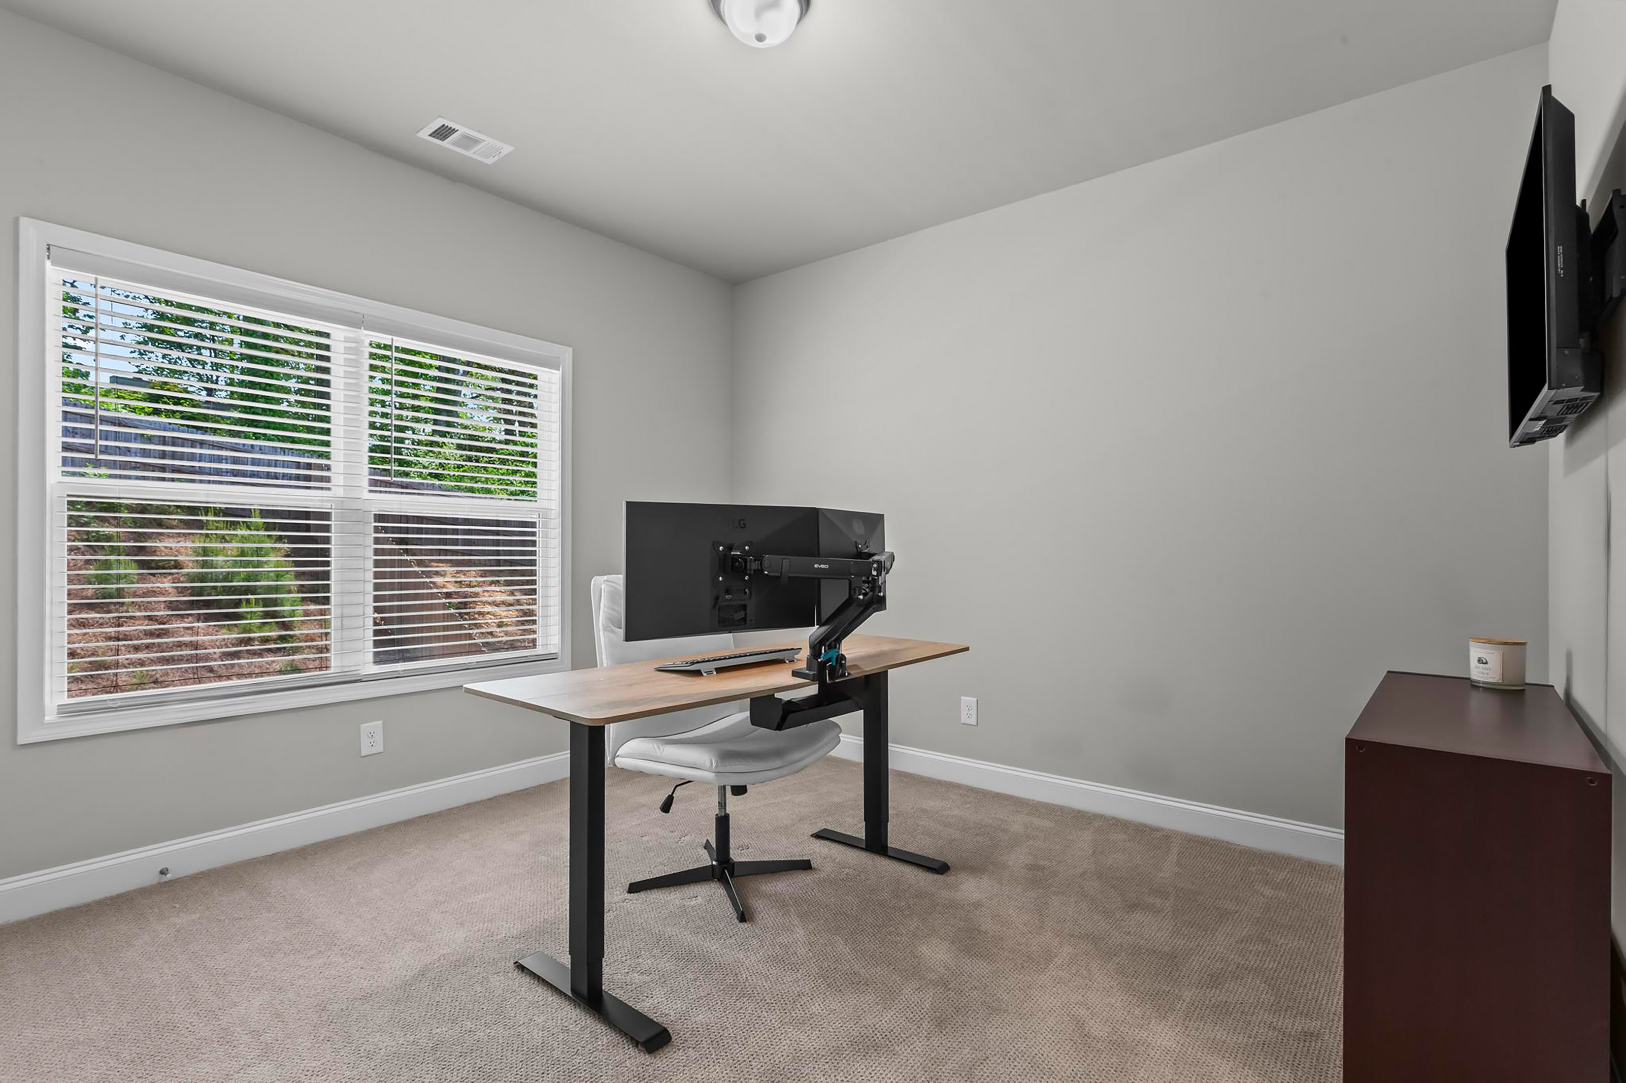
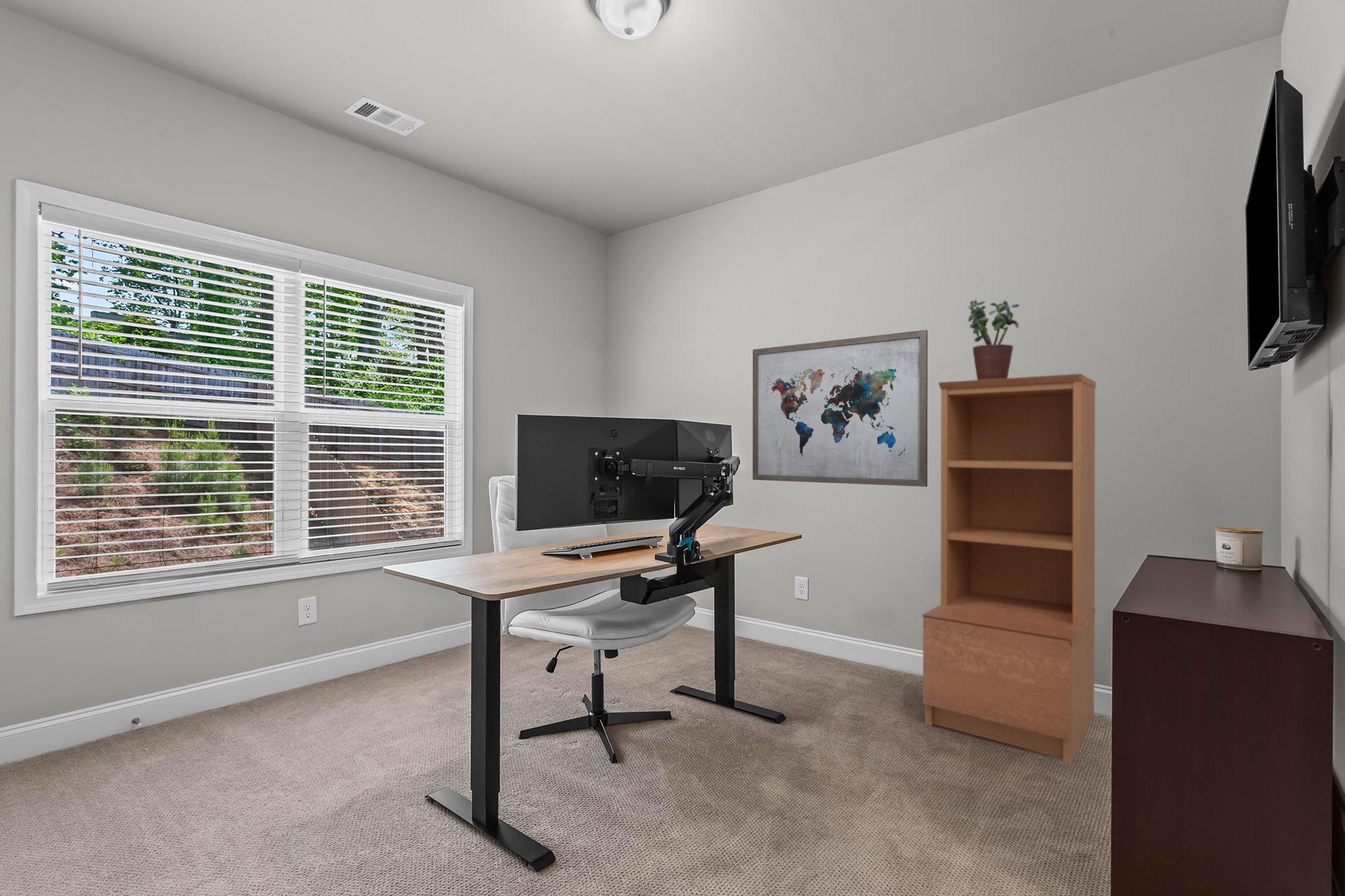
+ bookshelf (1010, 550)
+ wall art (832, 412)
+ potted plant (995, 338)
